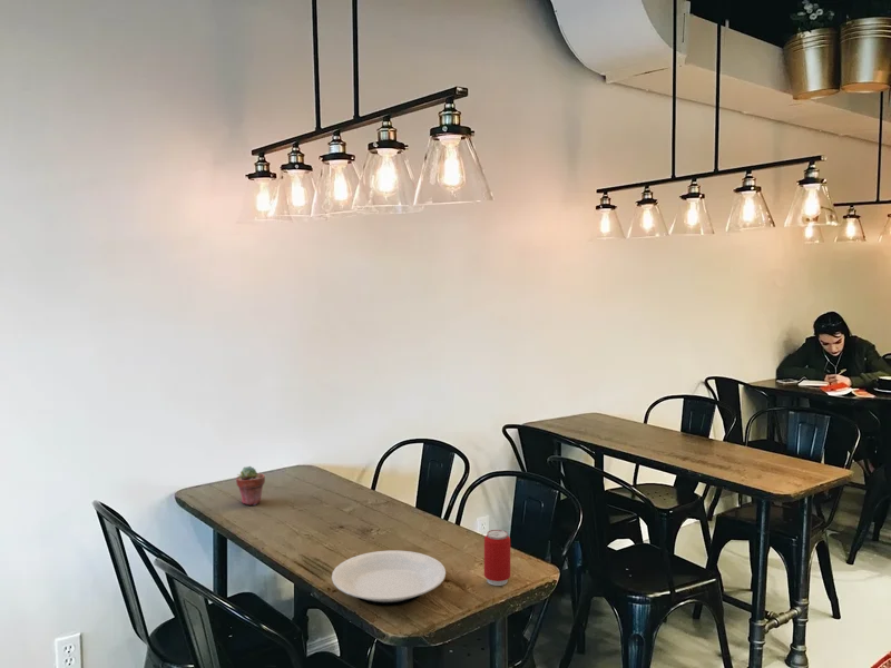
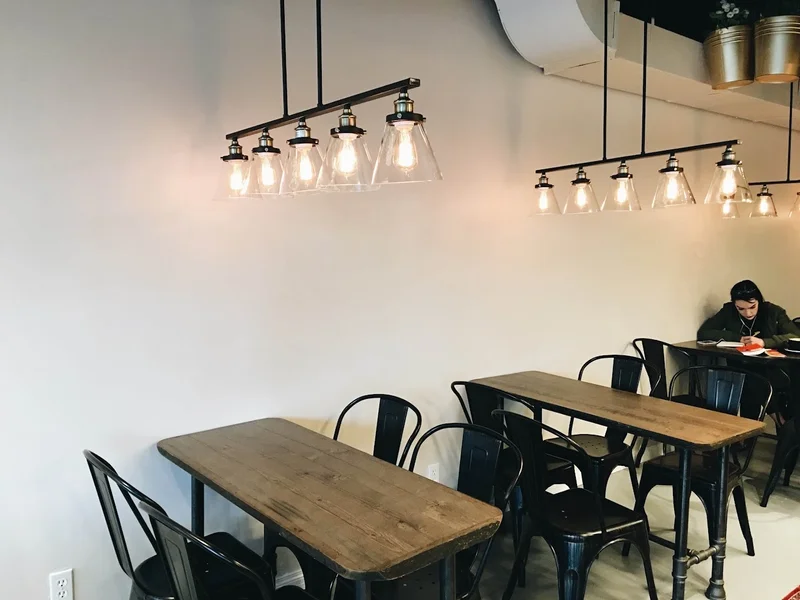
- potted succulent (251, 483)
- beverage can (497, 557)
- plate (389, 580)
